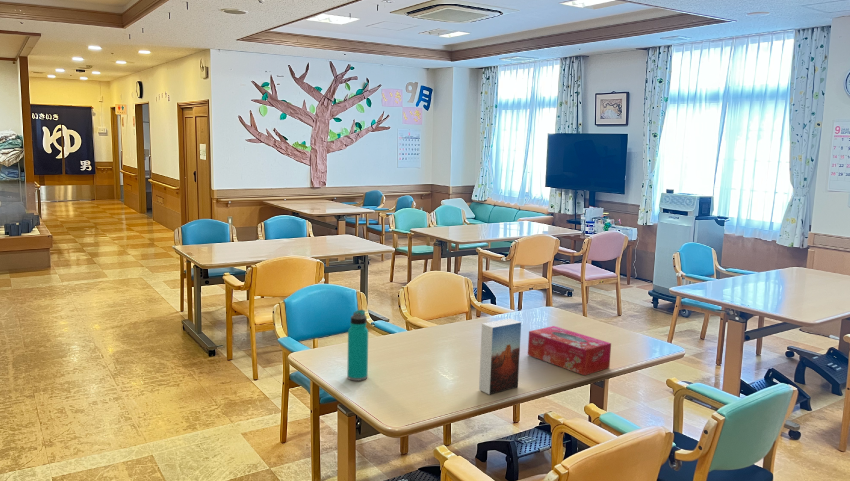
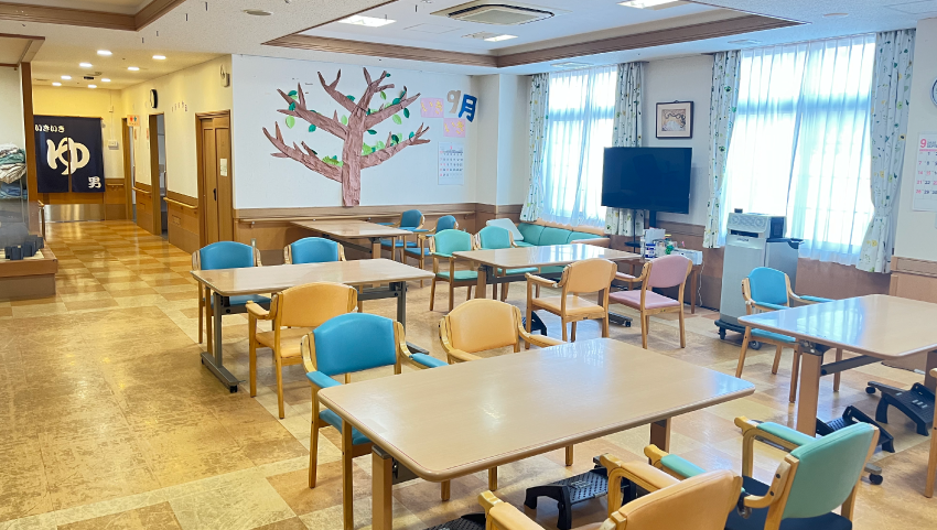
- book (500, 355)
- water bottle (357, 344)
- tissue box (568, 349)
